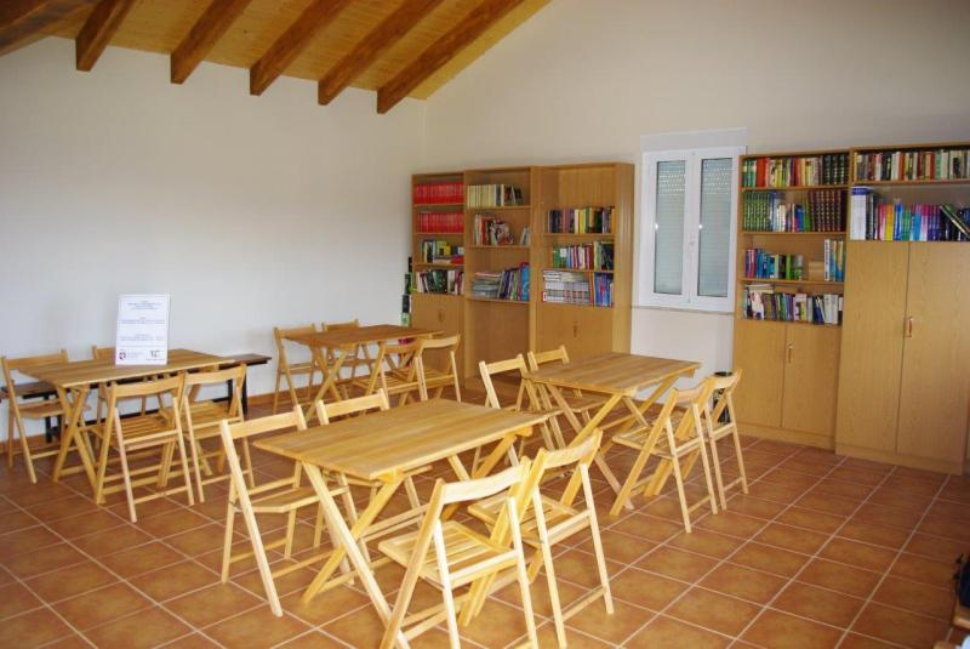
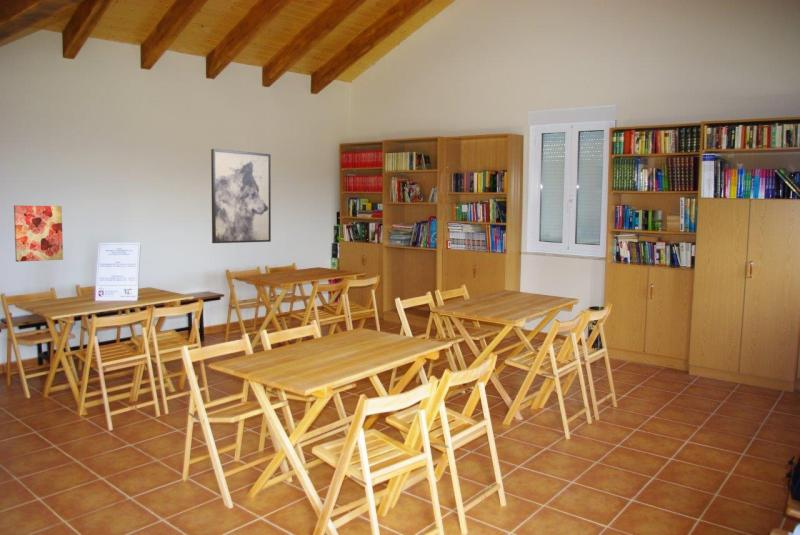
+ wall art (242, 197)
+ wall art (39, 233)
